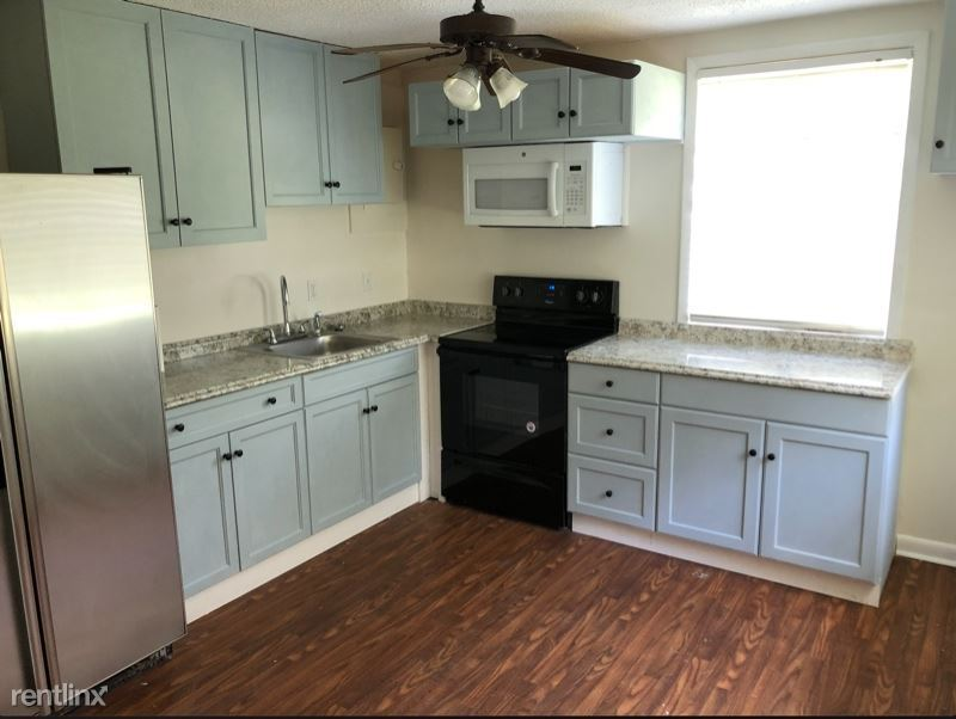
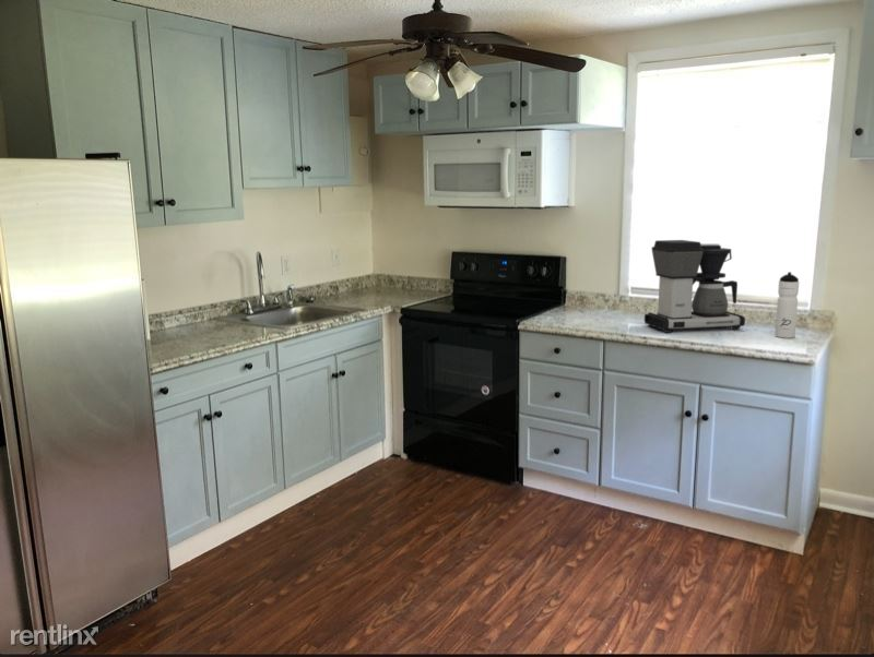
+ water bottle (787, 304)
+ coffee maker (694, 283)
